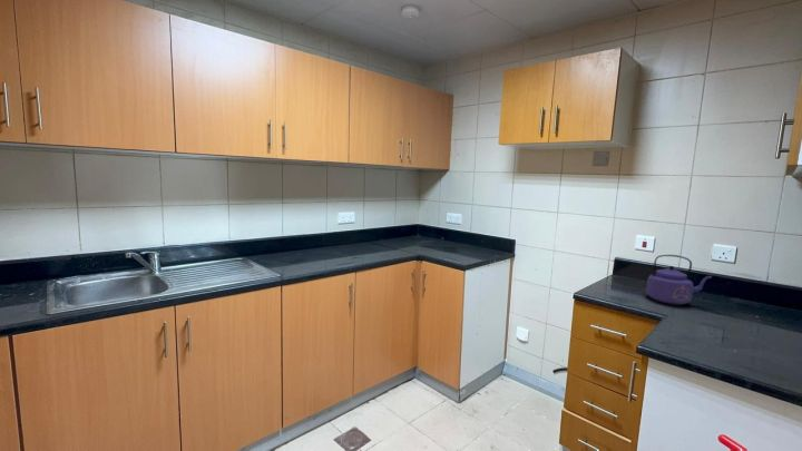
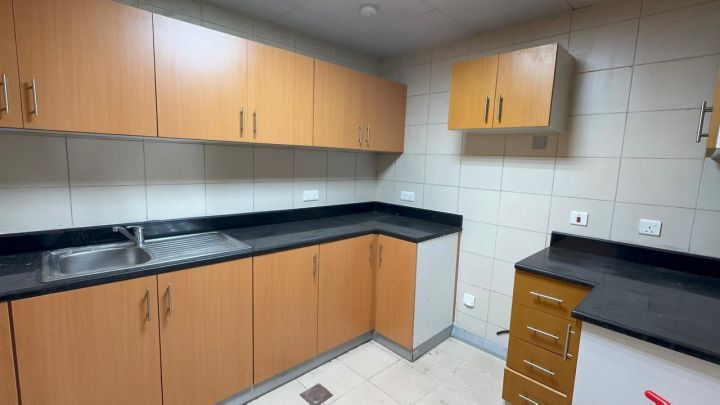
- kettle (678, 278)
